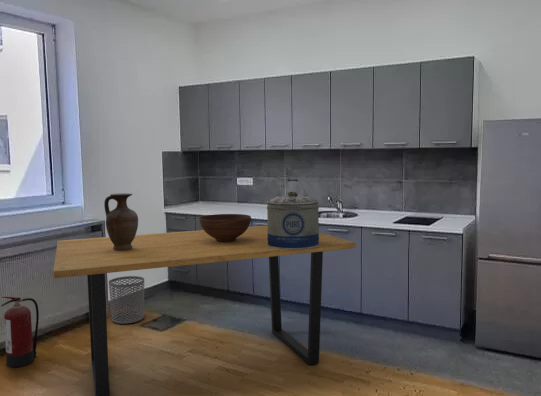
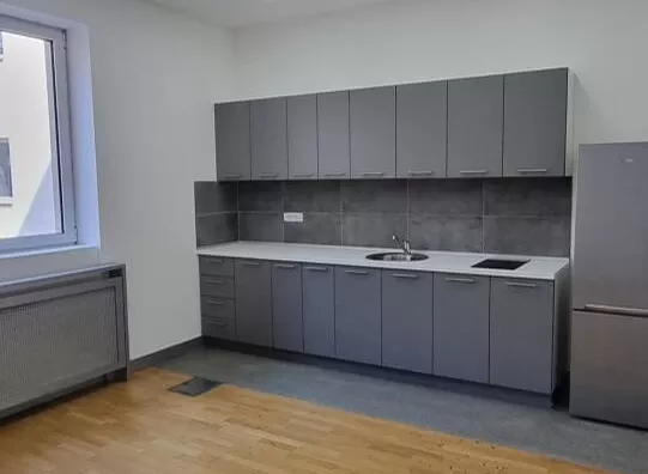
- dining table (201, 263)
- water jug (292, 211)
- fruit bowl (225, 228)
- waste bin (127, 299)
- vase (121, 221)
- fire extinguisher (21, 326)
